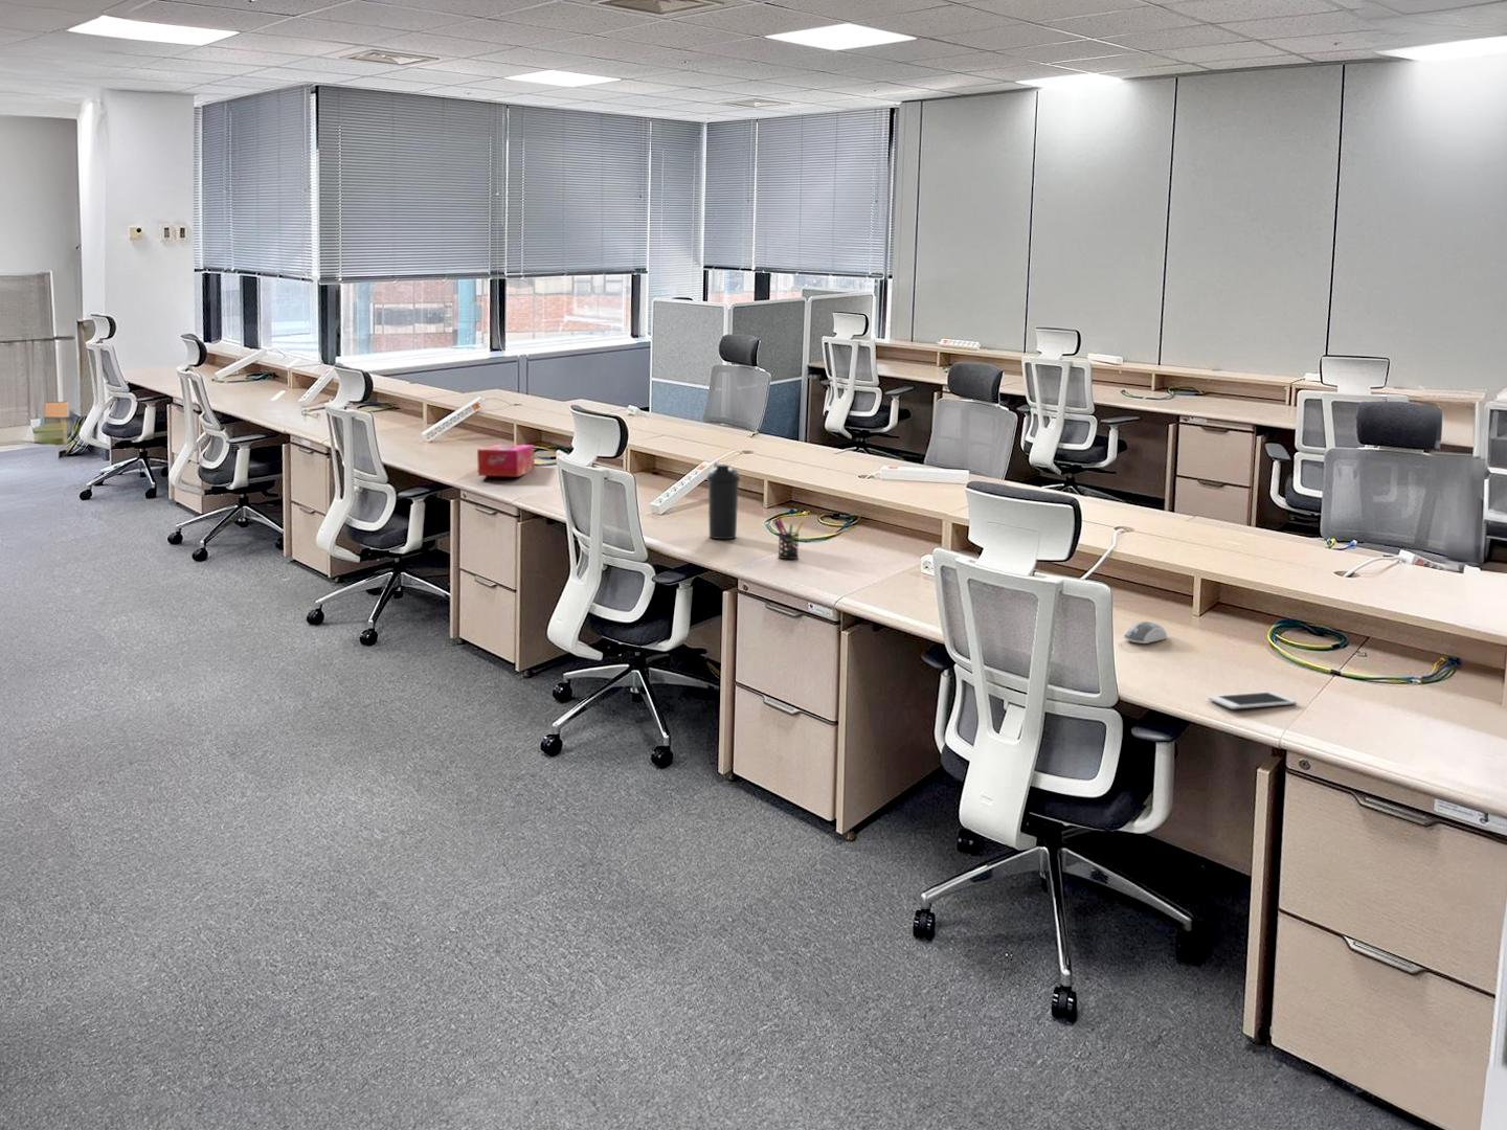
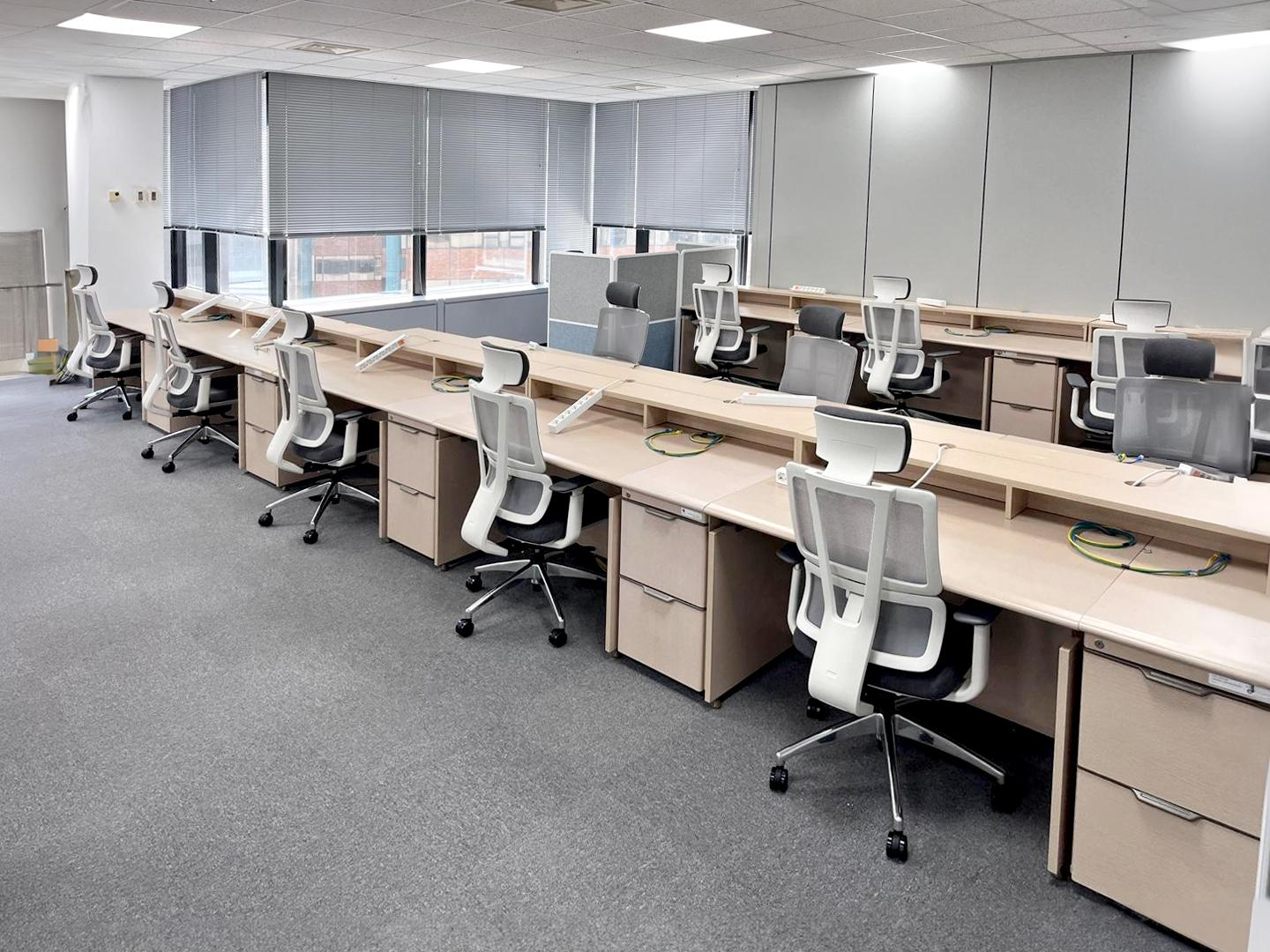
- pen holder (787, 537)
- water bottle (723, 500)
- tissue box (507, 459)
- computer mouse (1147, 630)
- cell phone (1252, 700)
